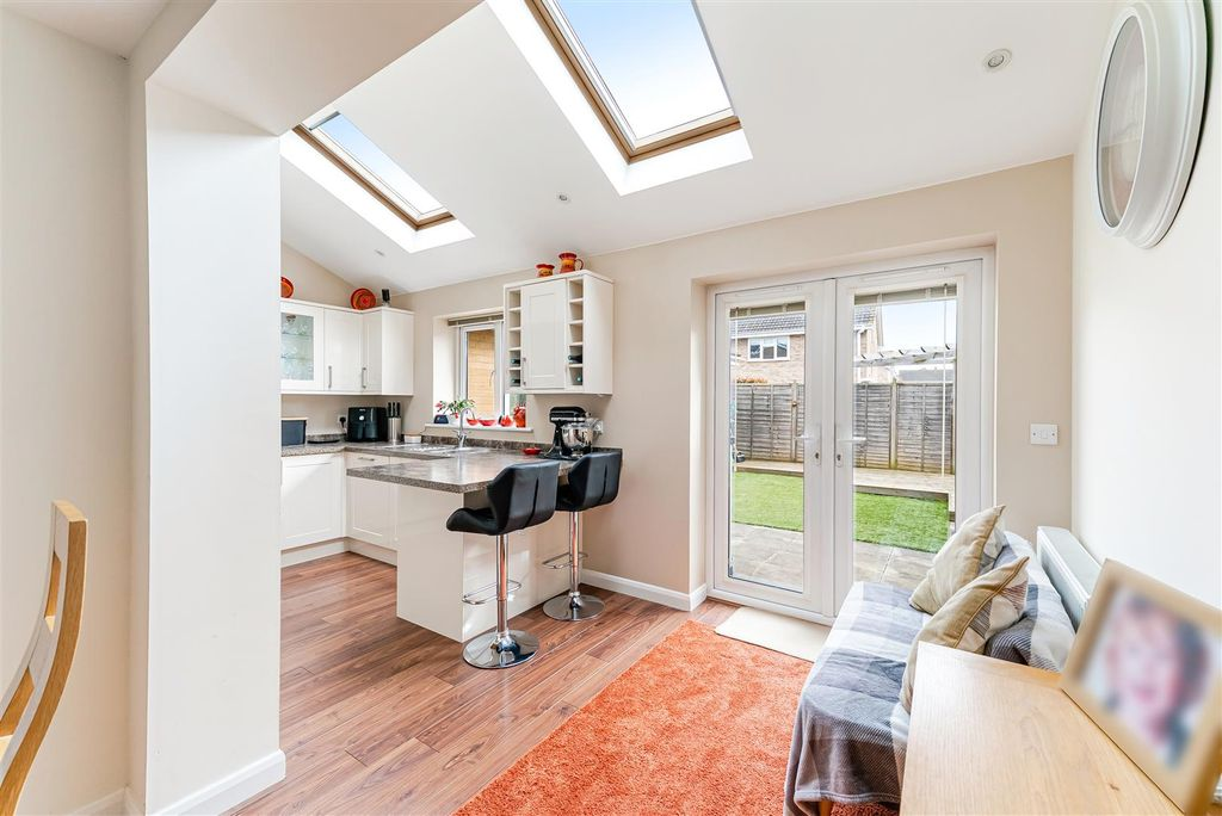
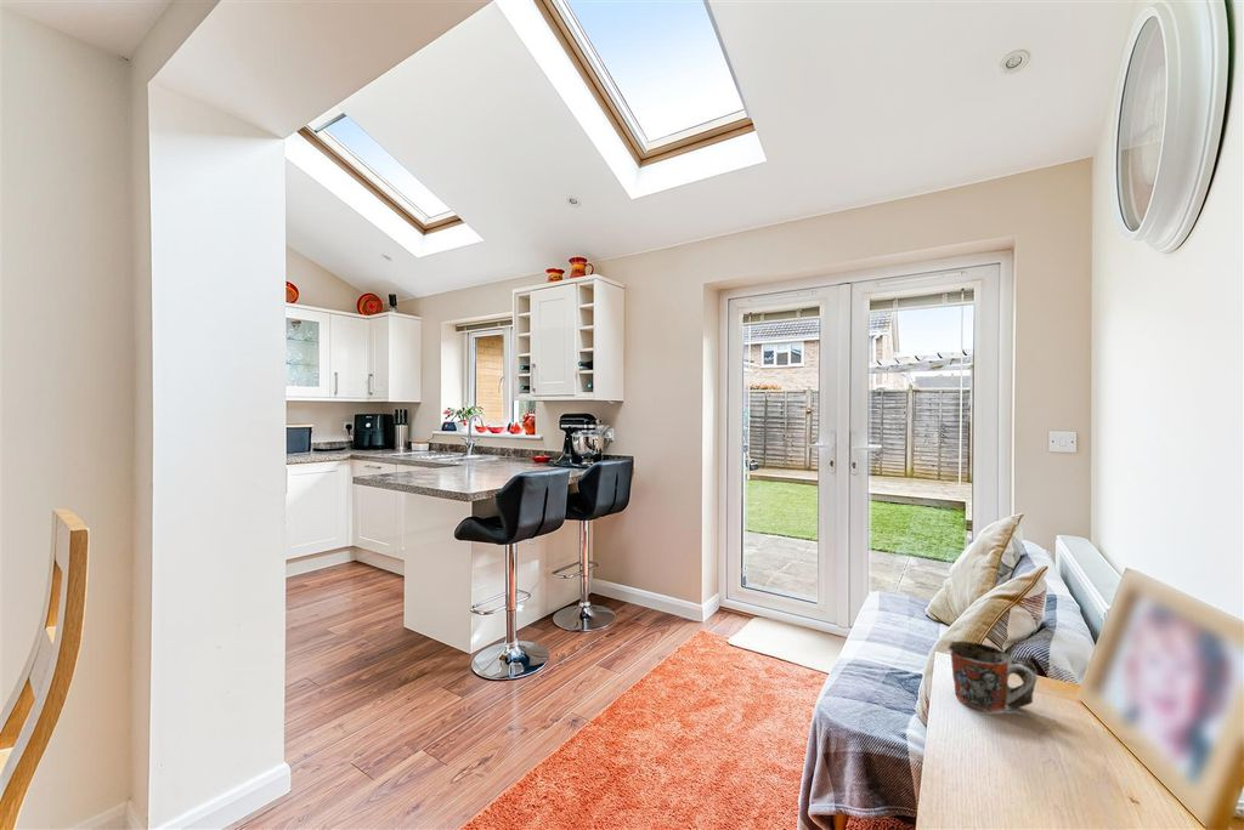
+ mug (990, 677)
